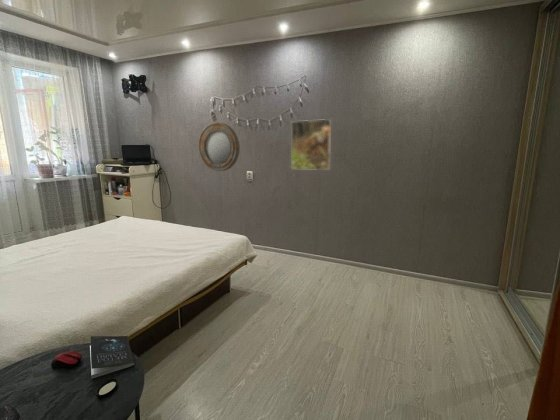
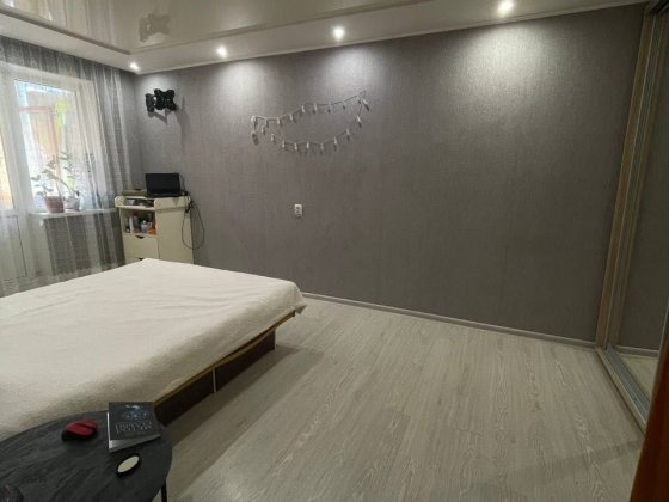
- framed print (310, 145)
- home mirror (218, 147)
